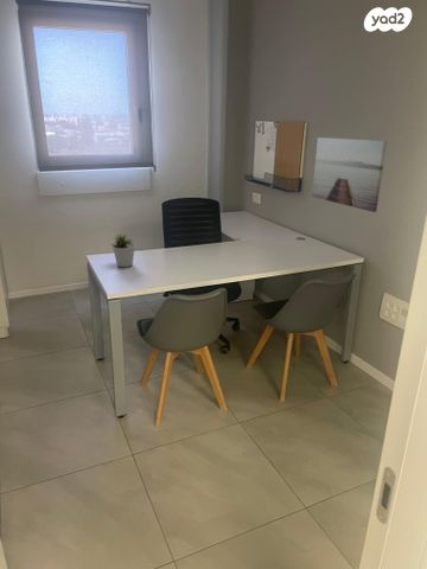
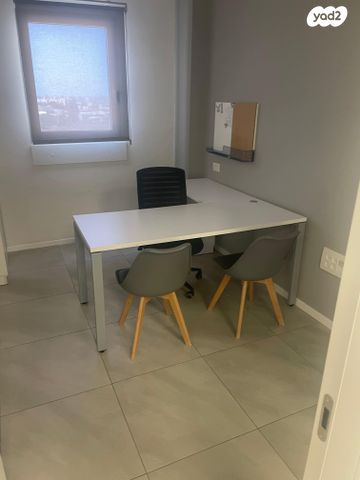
- potted plant (122, 248)
- wall art (344, 172)
